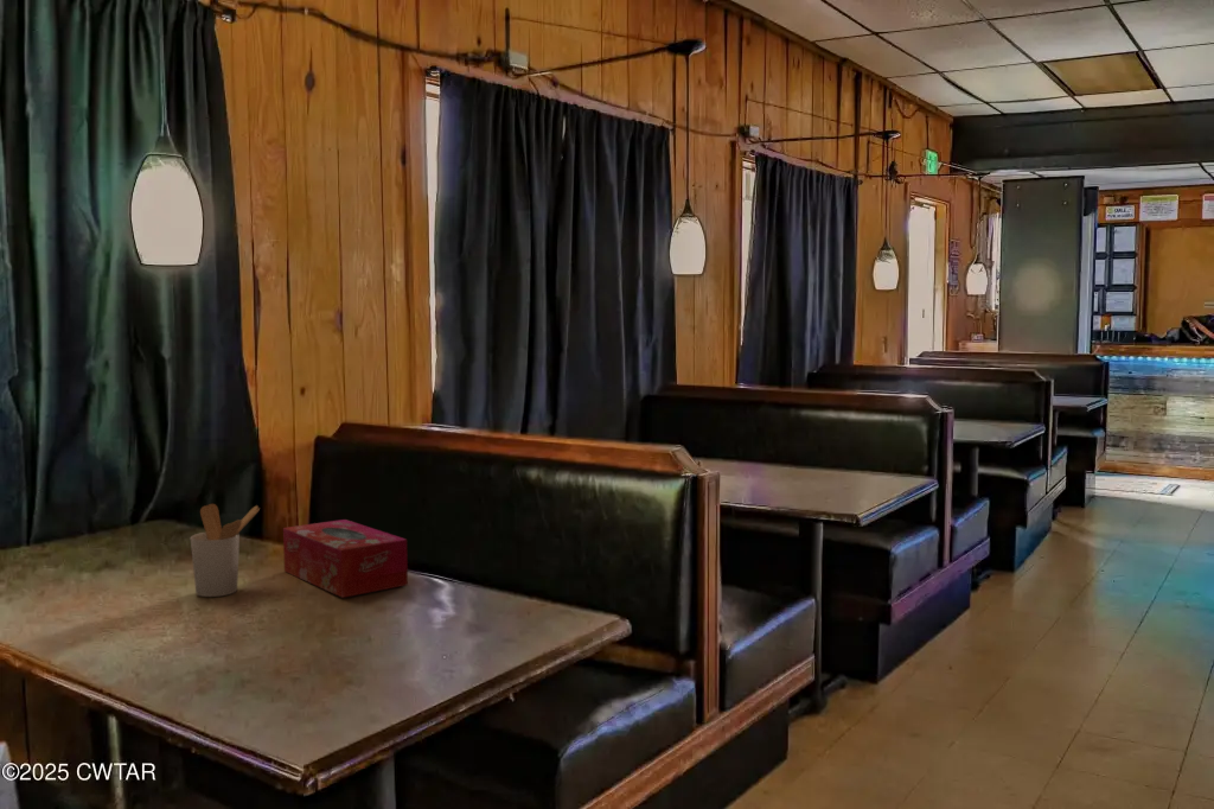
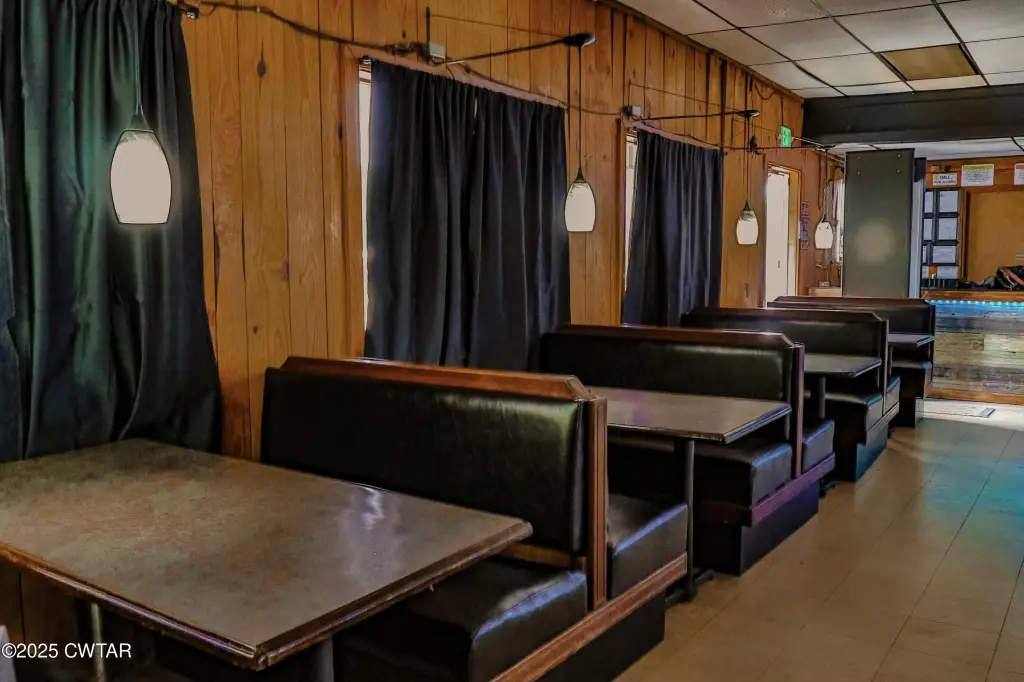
- tissue box (344, 555)
- utensil holder (228, 548)
